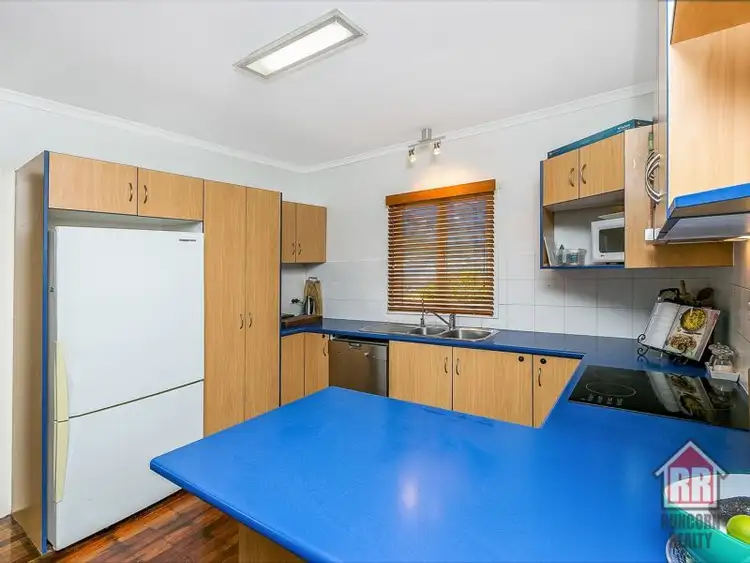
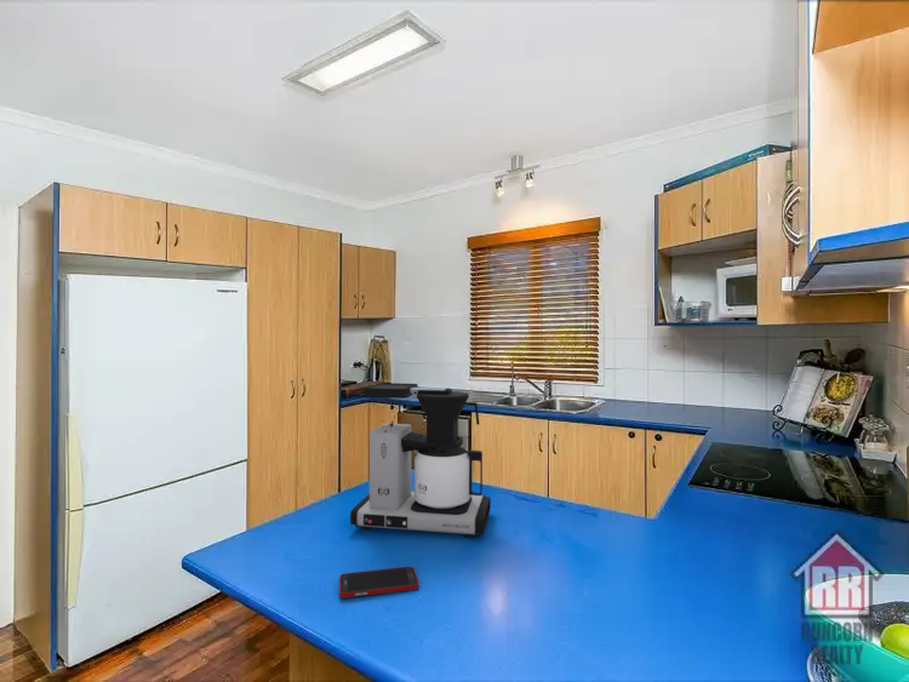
+ cell phone (378, 581)
+ coffee maker (423, 454)
